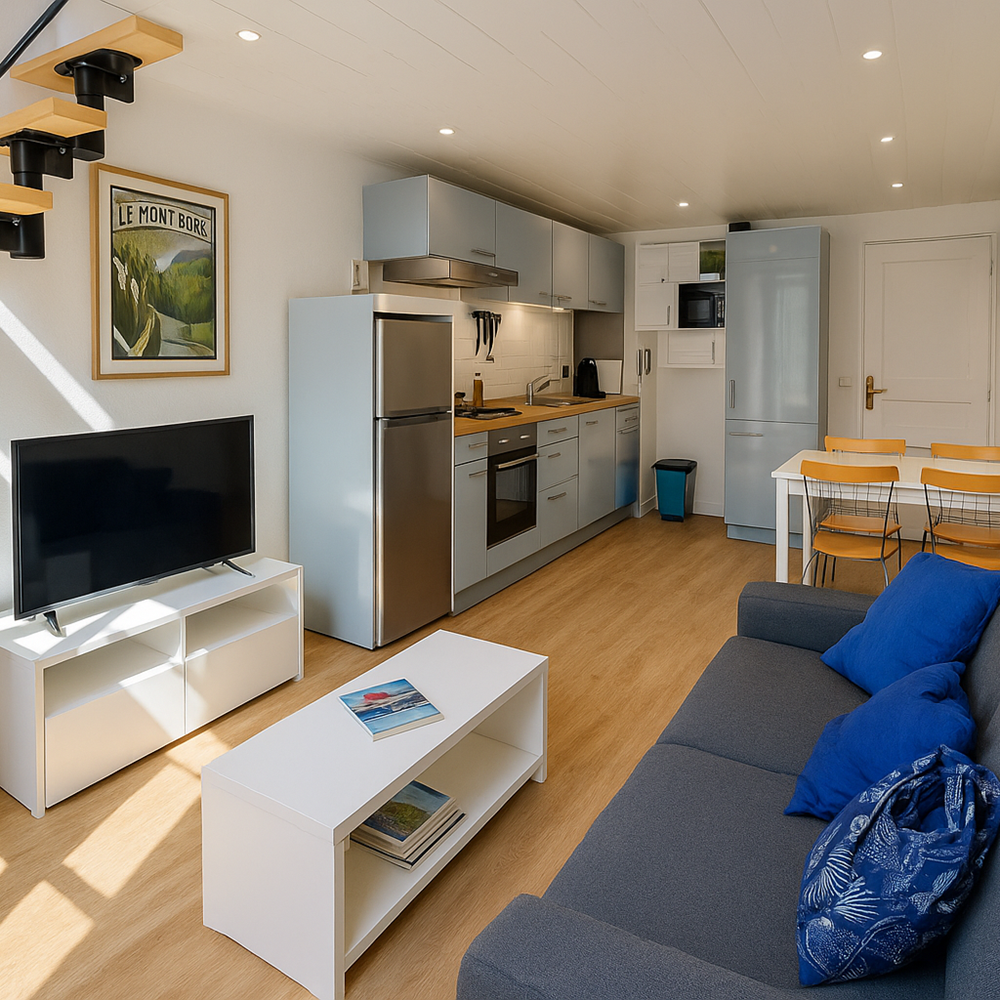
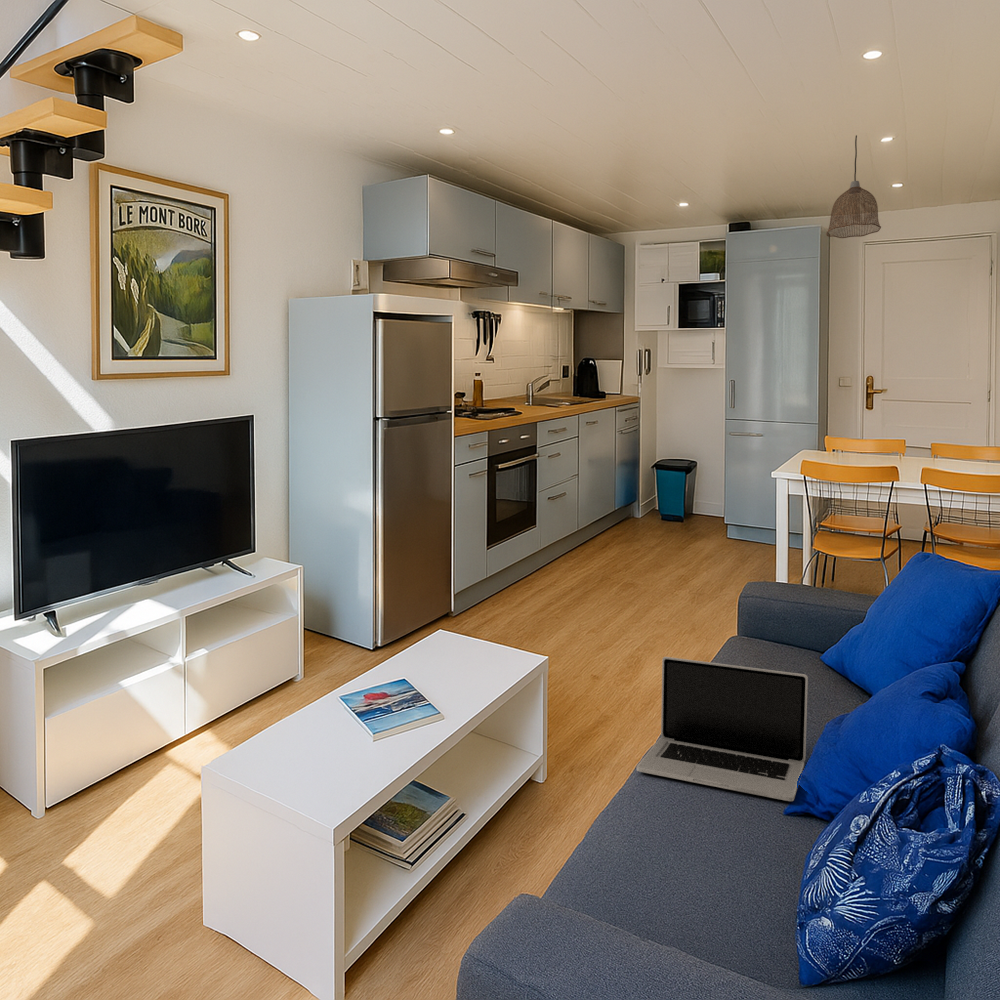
+ pendant lamp (854, 183)
+ laptop (722, 723)
